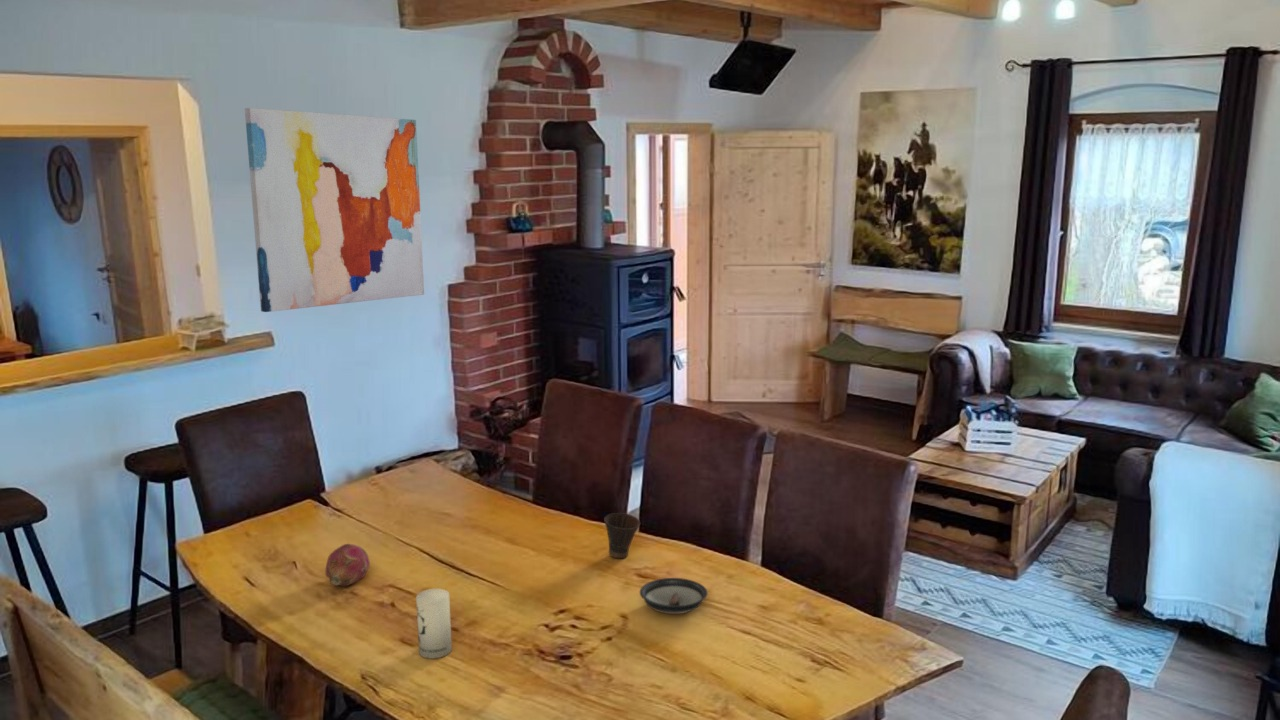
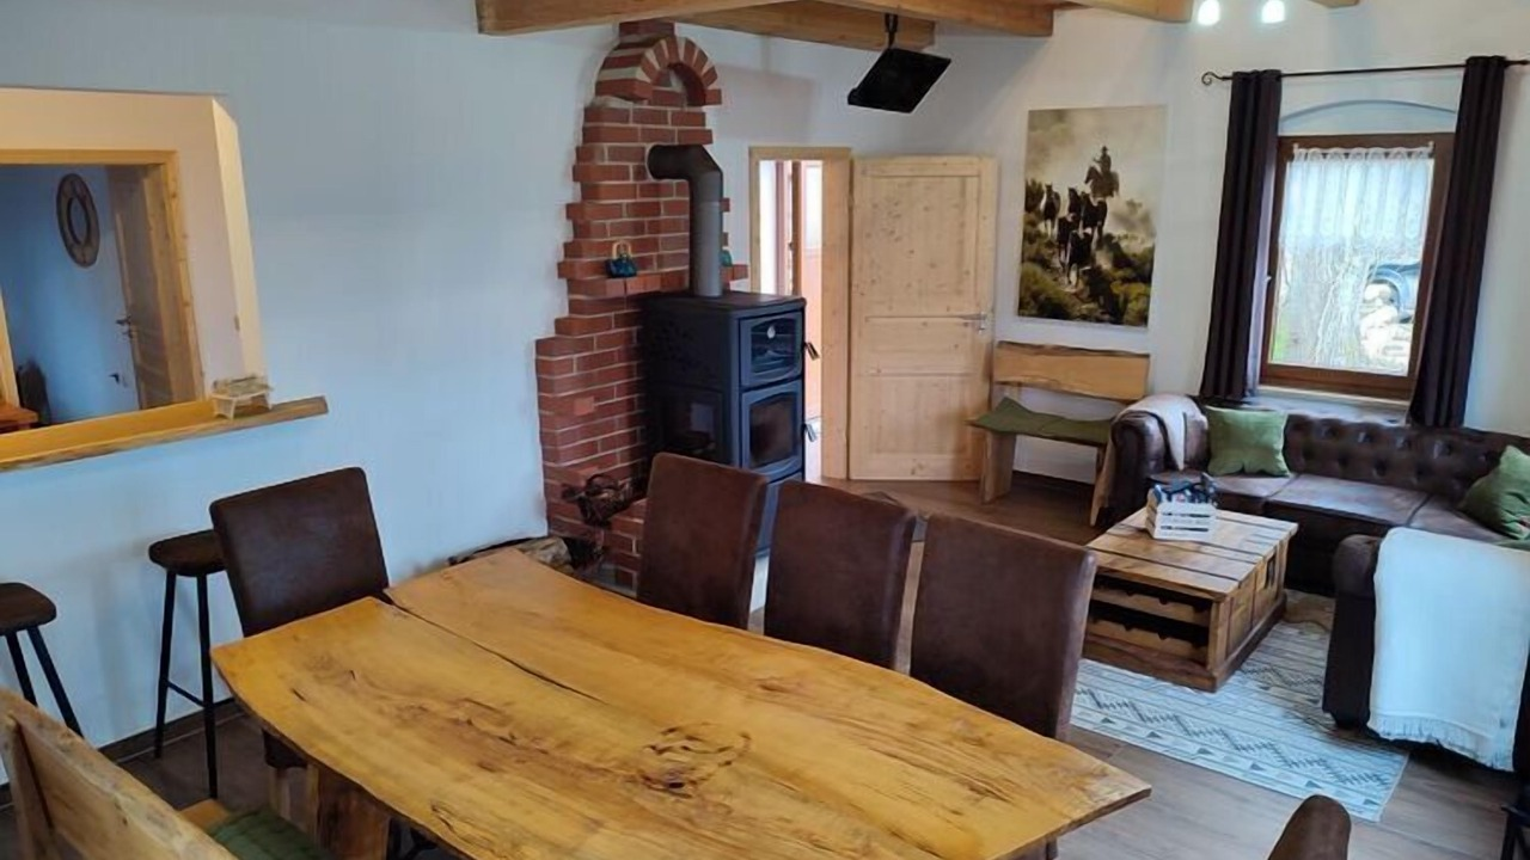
- saucer (673, 599)
- wall art (342, 210)
- candle (434, 623)
- cup (622, 537)
- fruit (349, 562)
